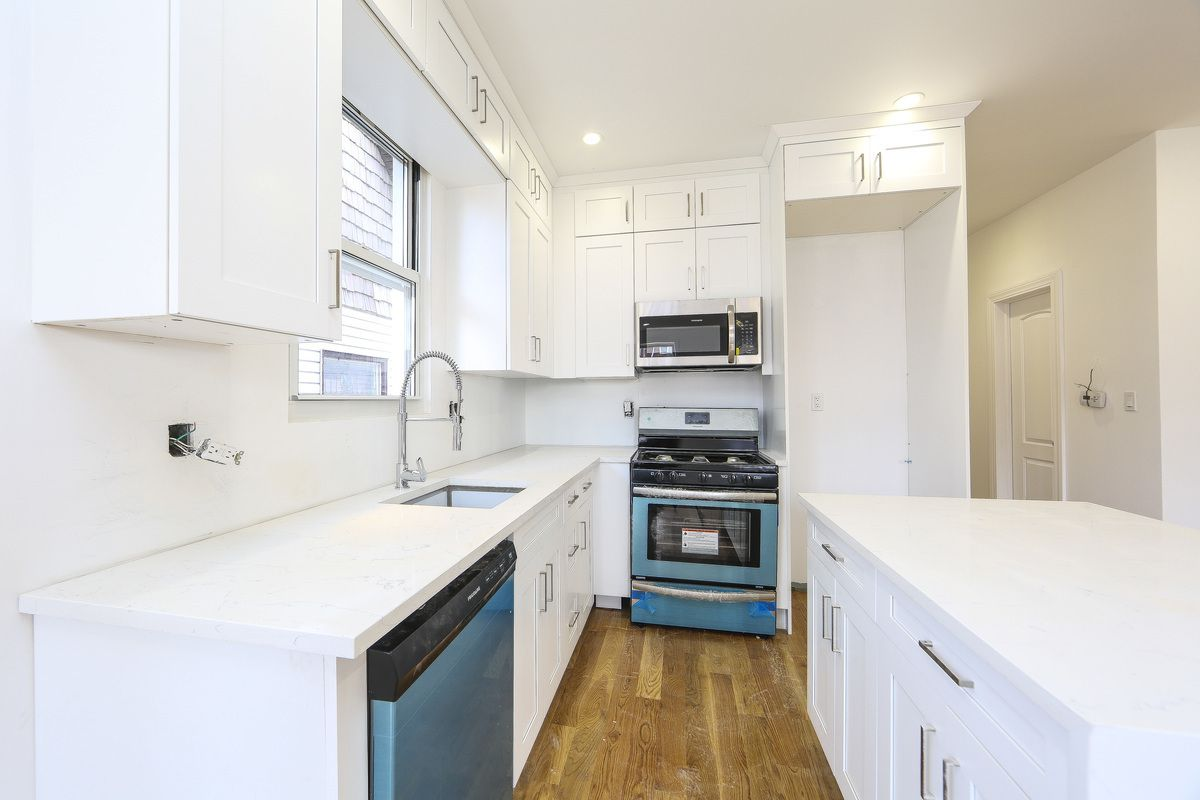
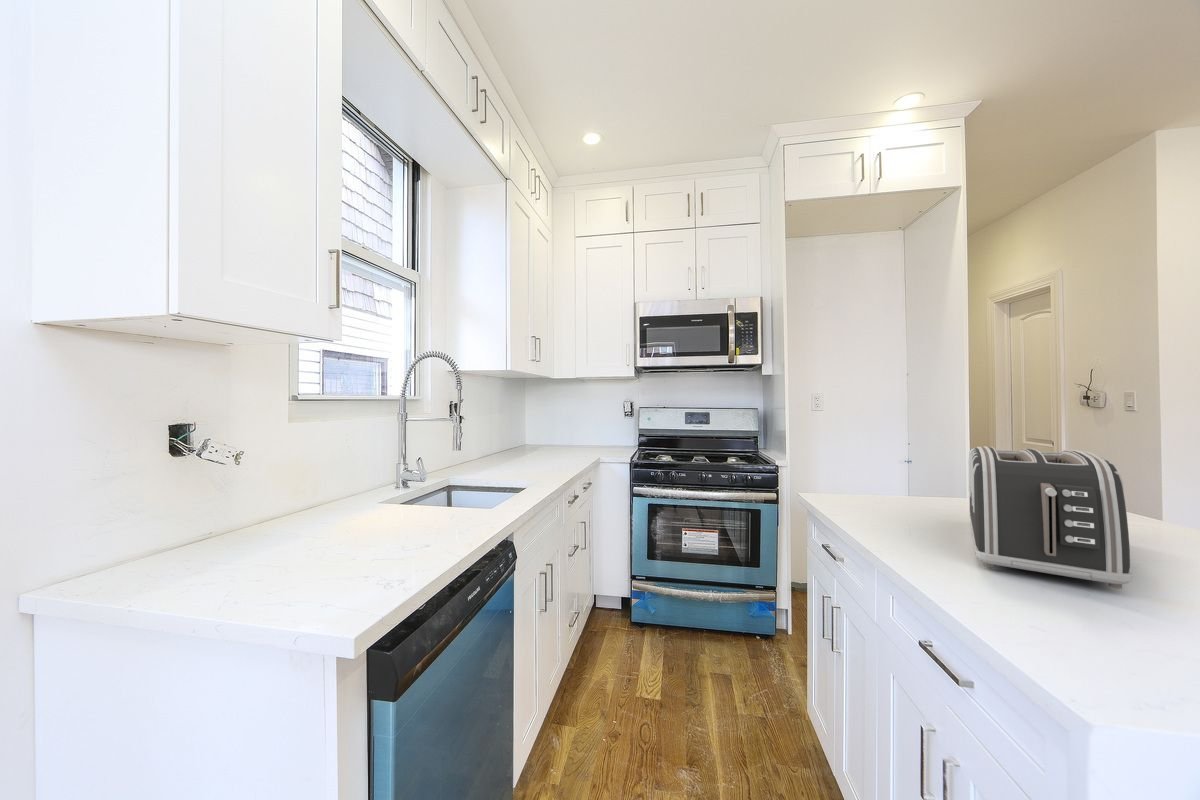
+ toaster (1033, 500)
